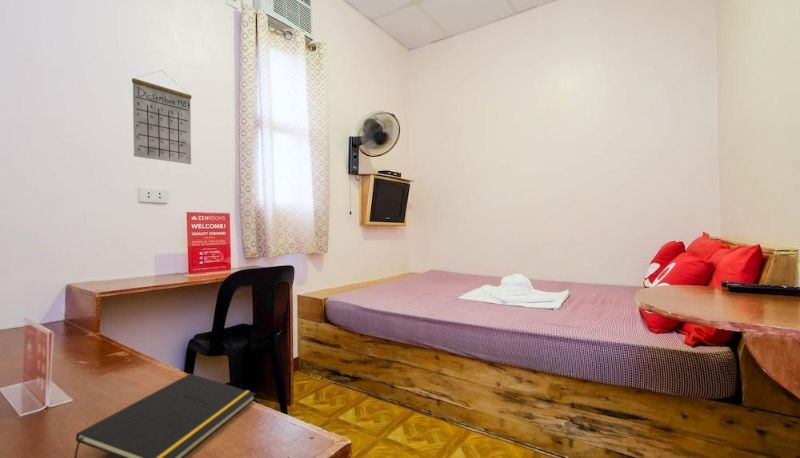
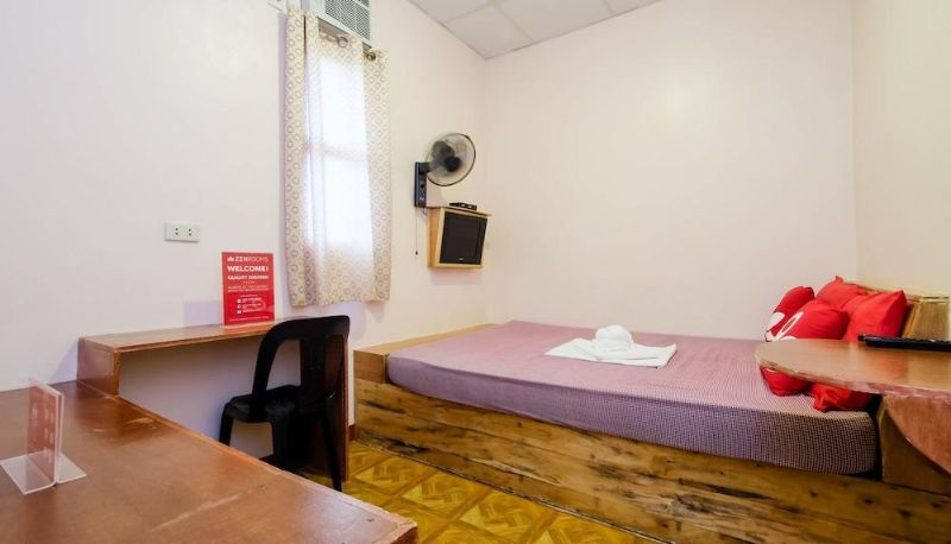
- calendar (163, 115)
- notepad (179, 413)
